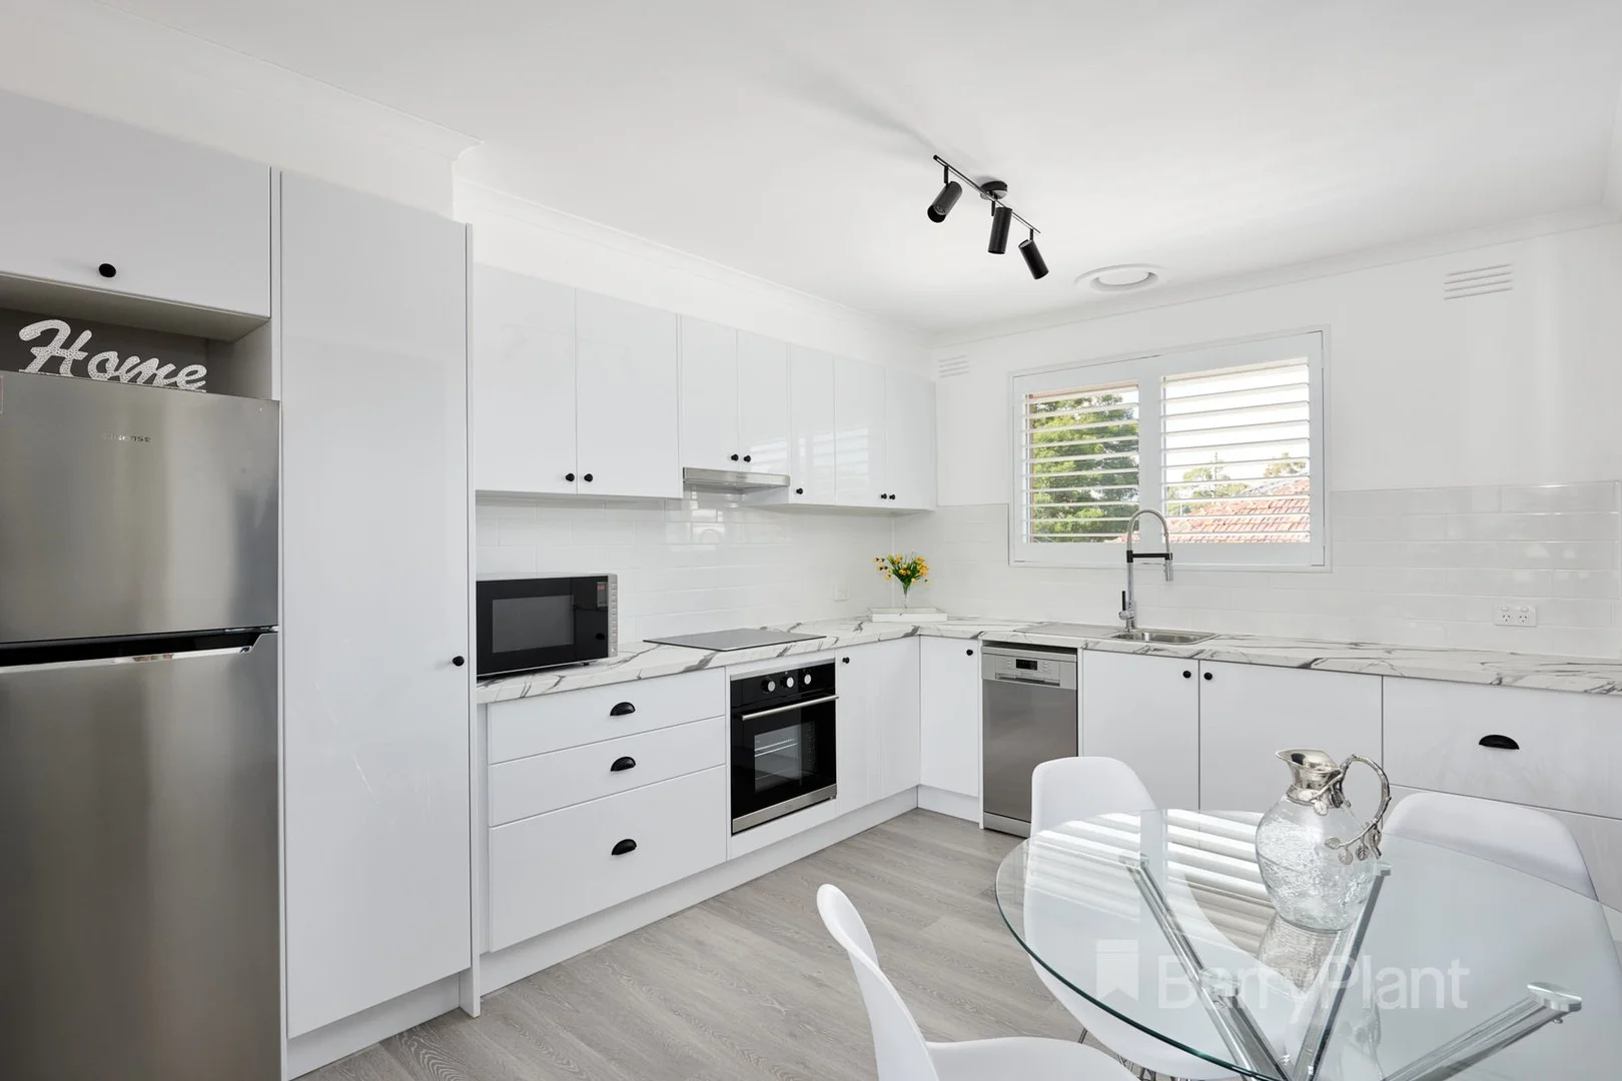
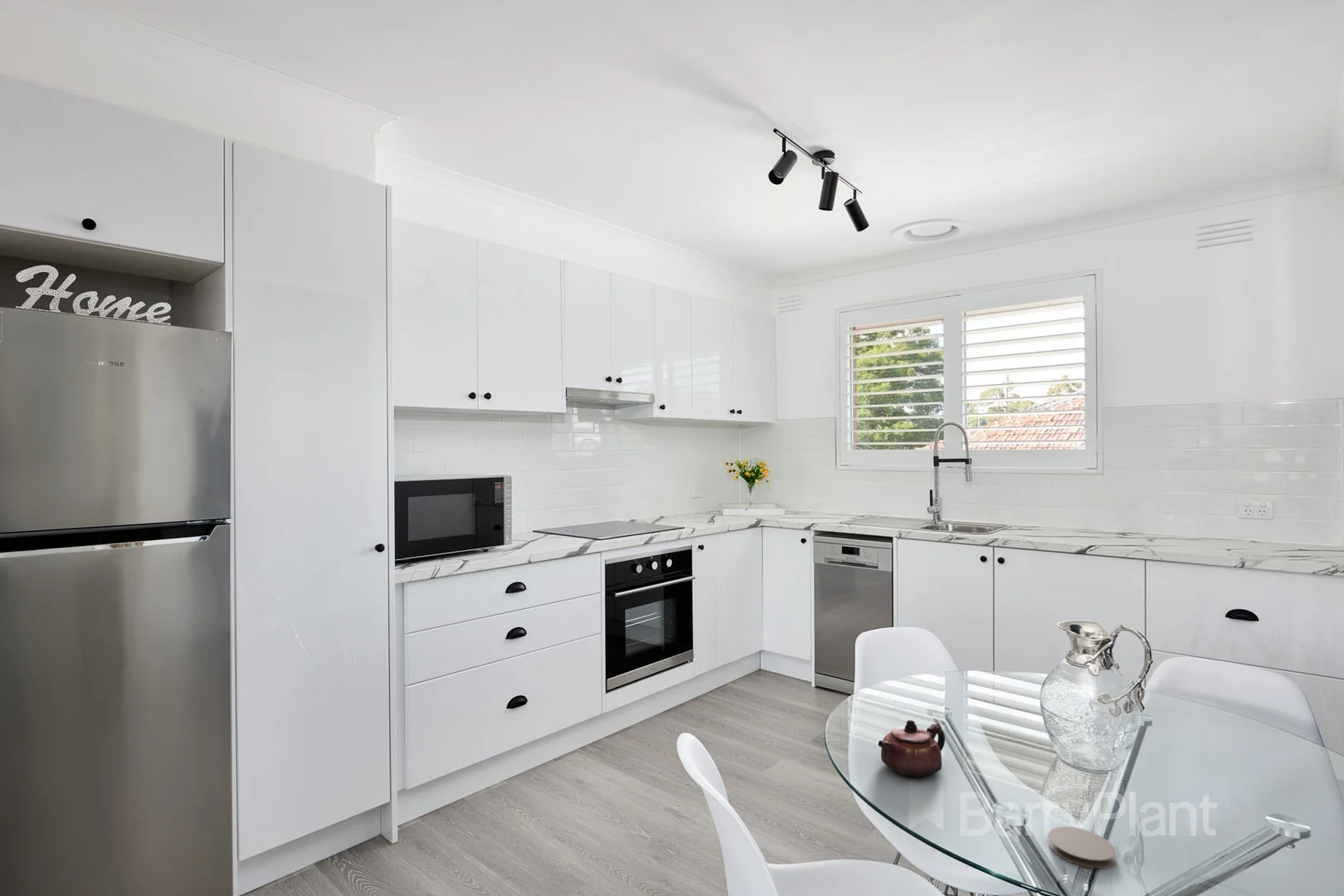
+ coaster (1081, 846)
+ teapot (913, 743)
